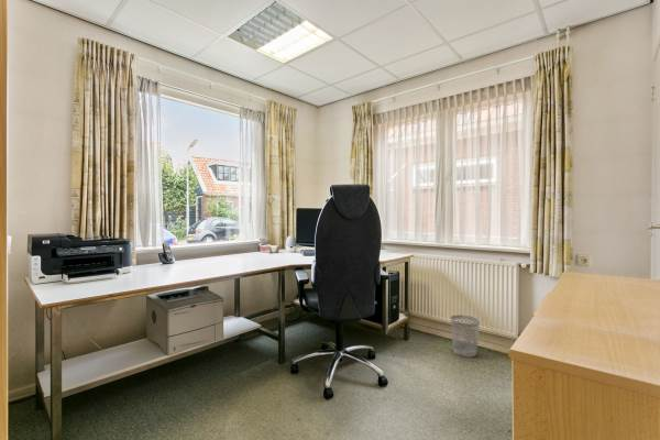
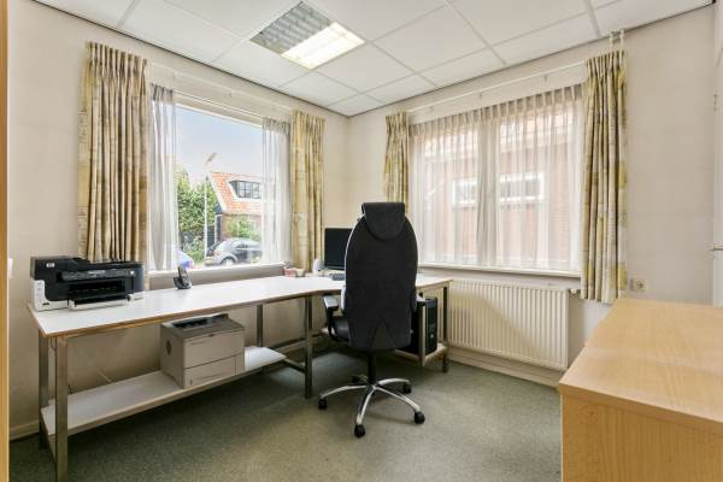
- wastebasket (464, 336)
